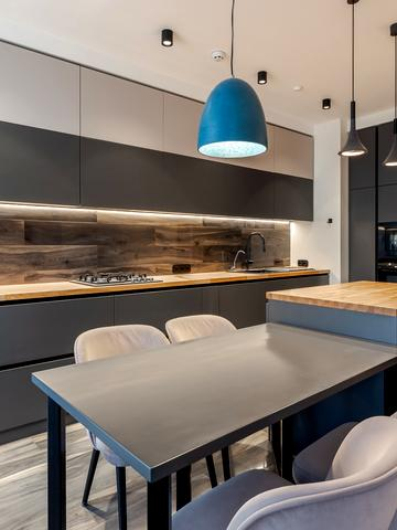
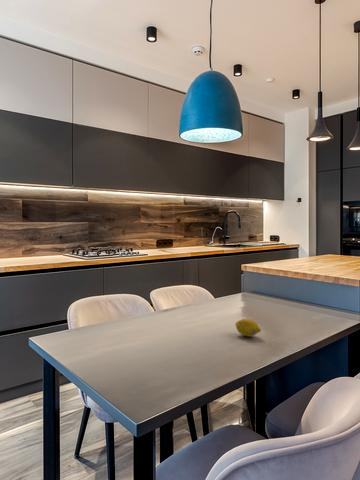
+ fruit (248, 327)
